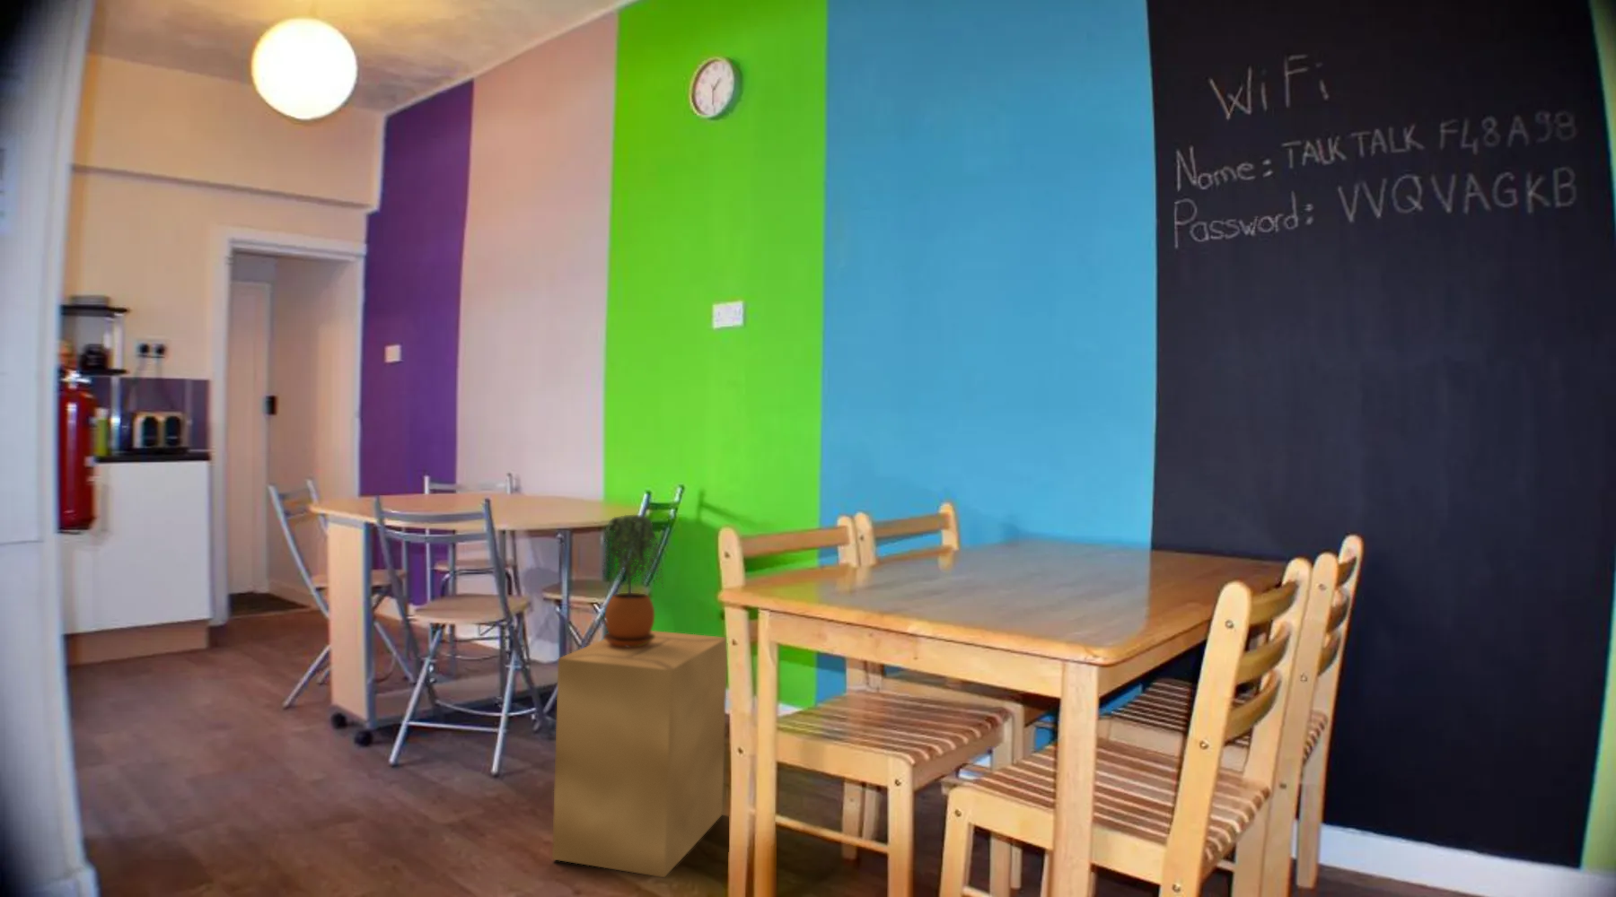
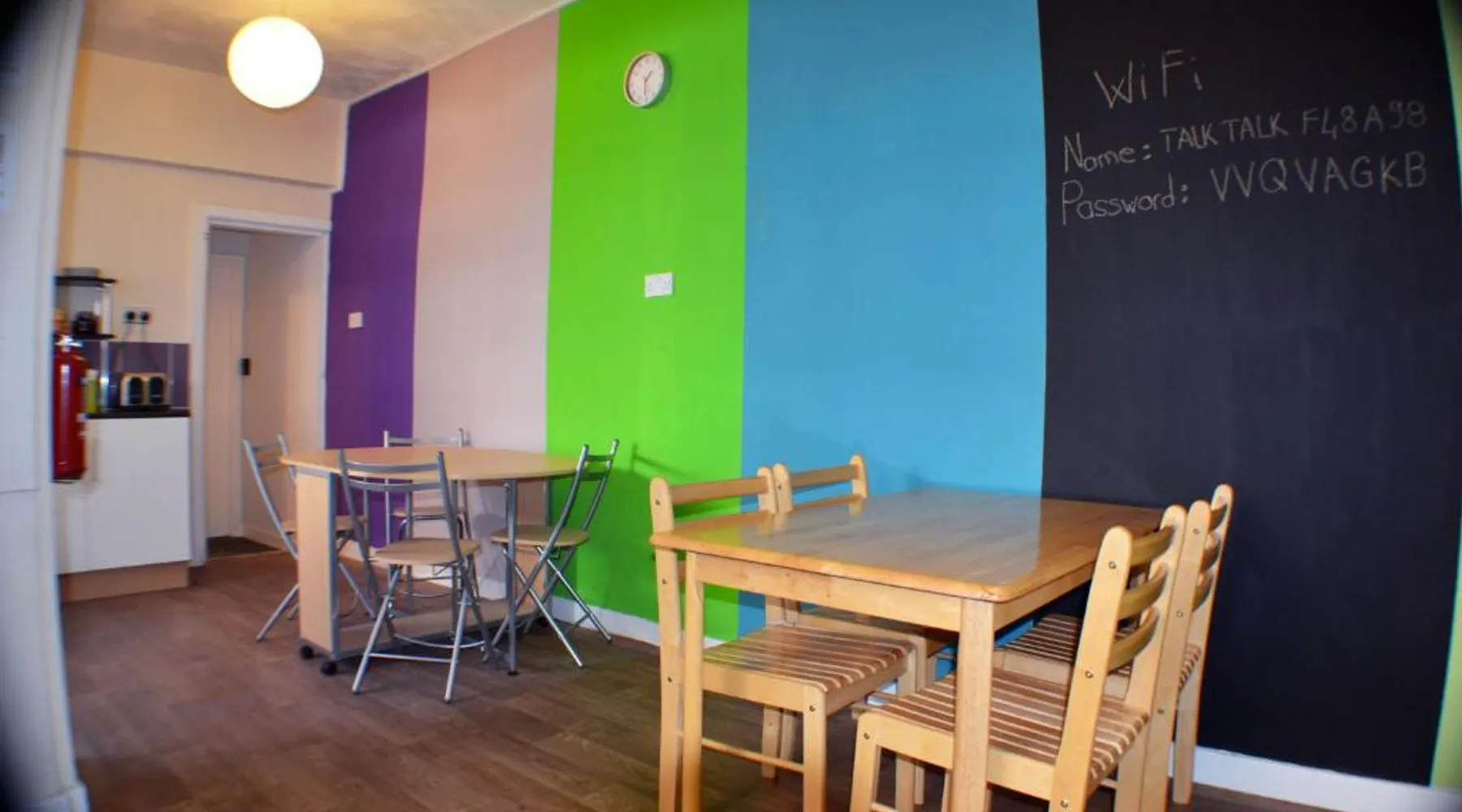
- potted plant (632, 579)
- cardboard box (644, 742)
